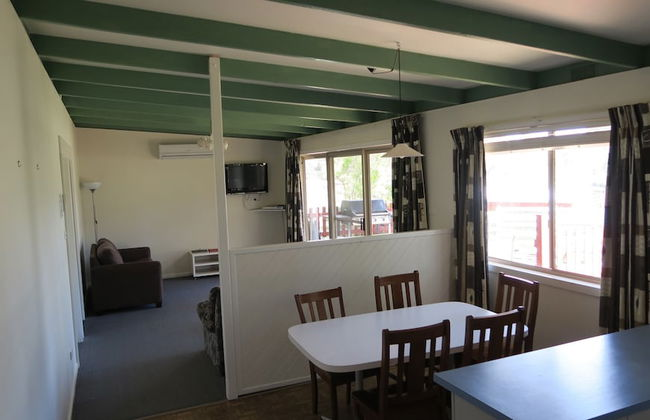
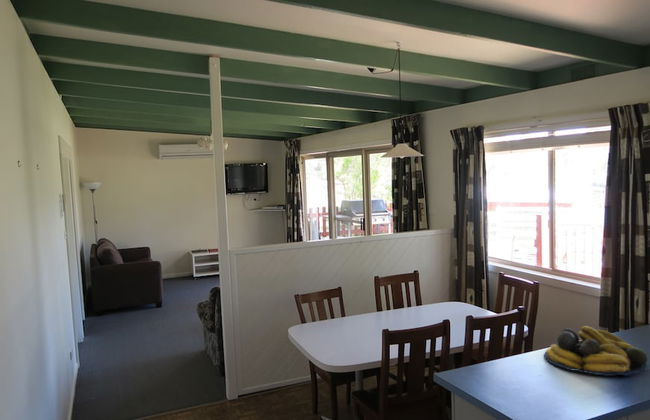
+ fruit bowl (592, 345)
